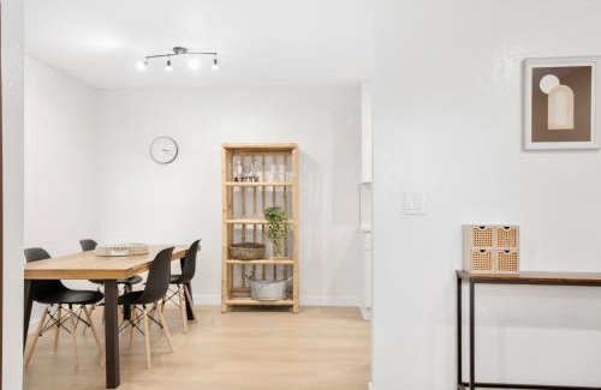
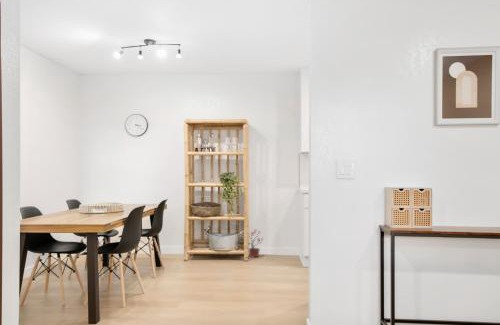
+ potted plant (252, 243)
